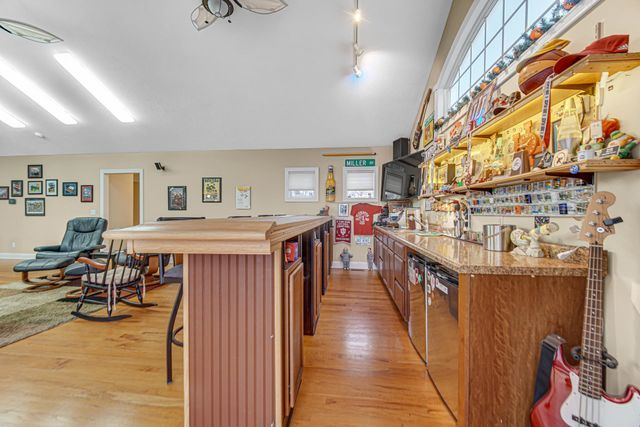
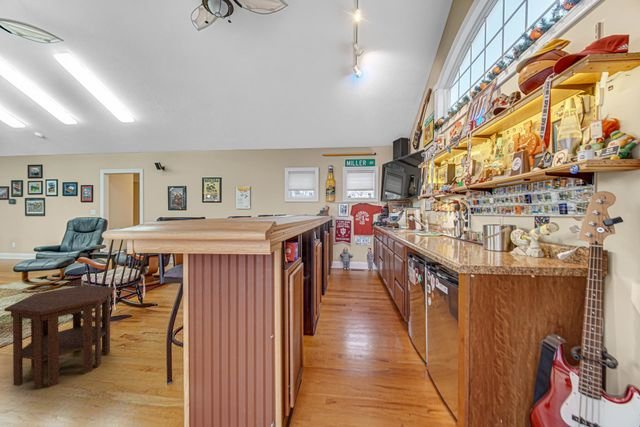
+ side table (66, 331)
